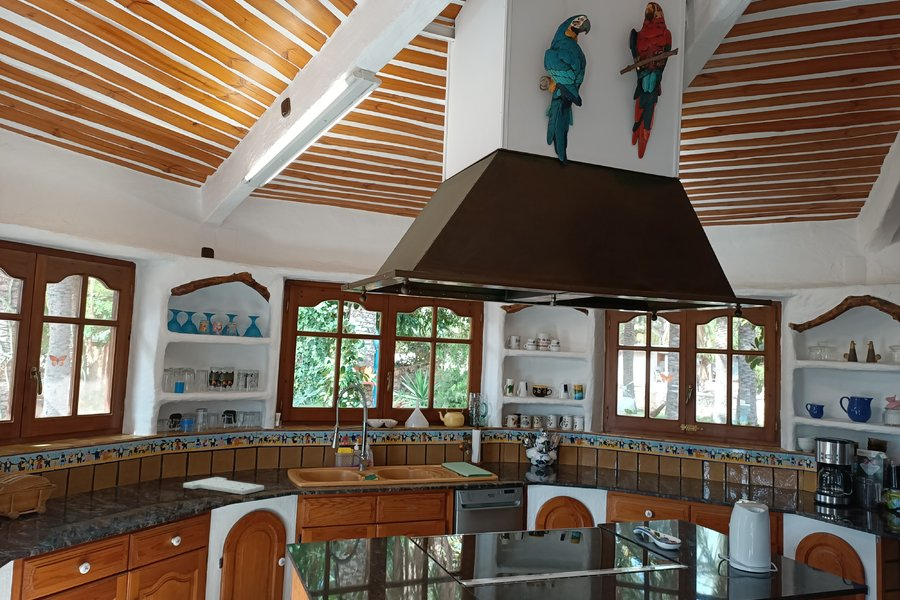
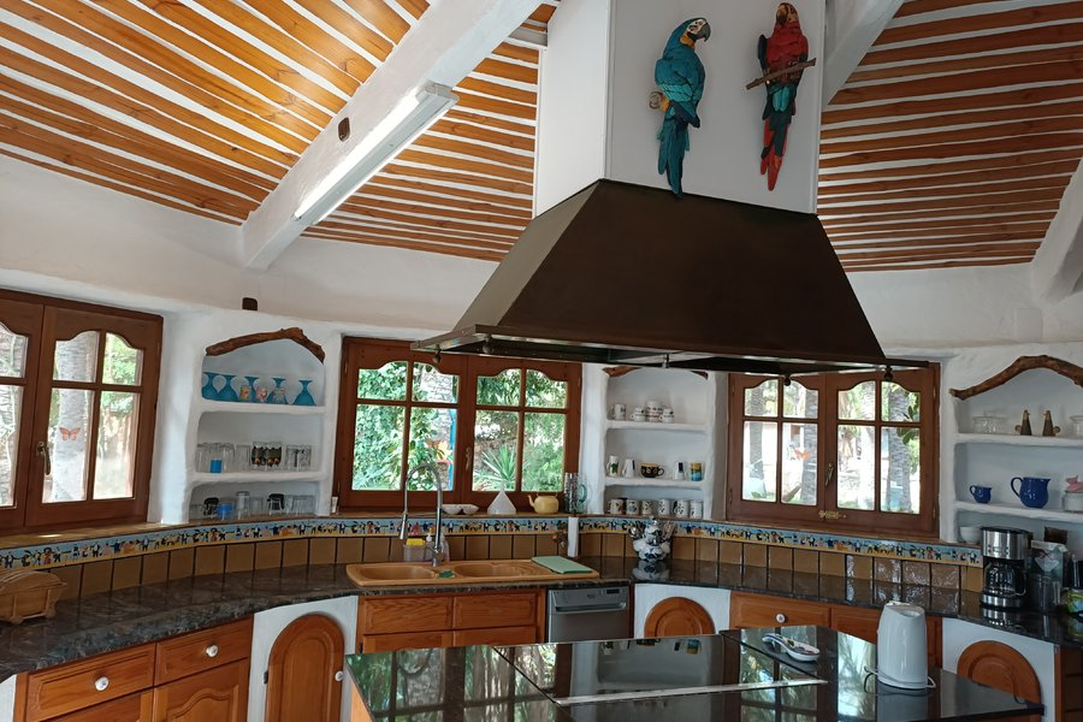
- cutting board (226, 485)
